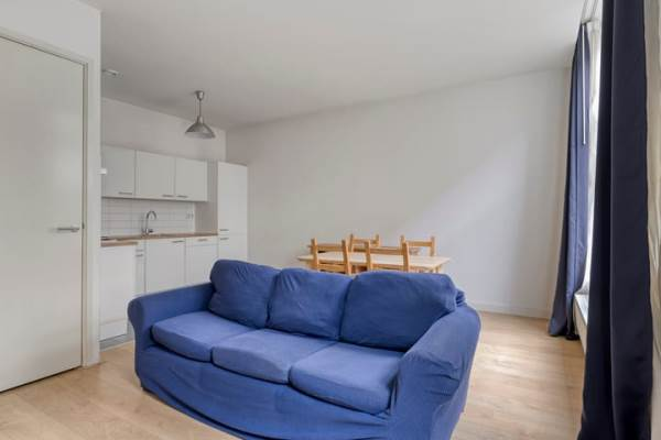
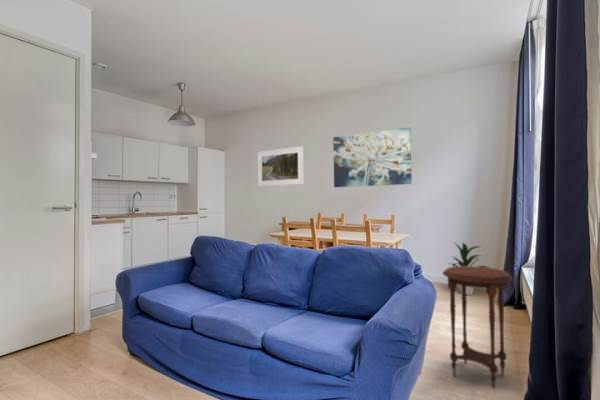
+ wall art (370, 159)
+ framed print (279, 167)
+ side table (465, 323)
+ indoor plant (465, 265)
